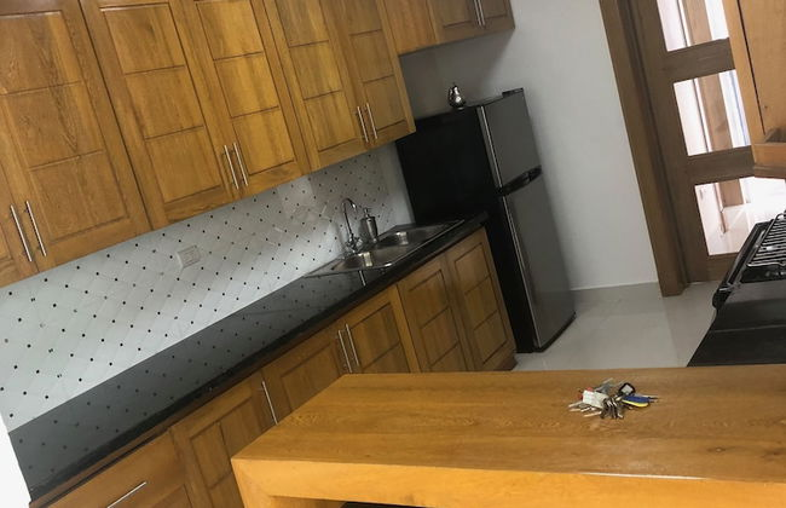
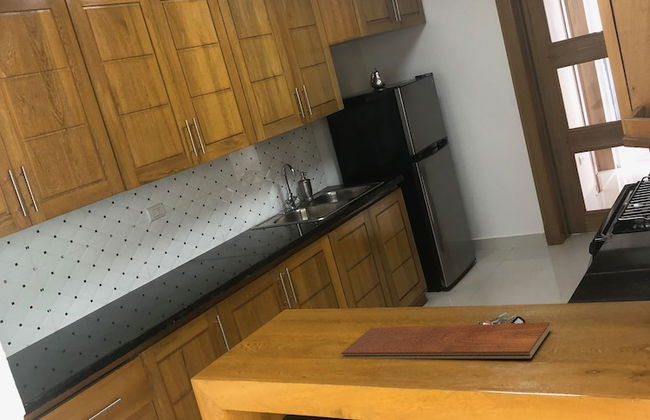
+ chopping board (441, 340)
